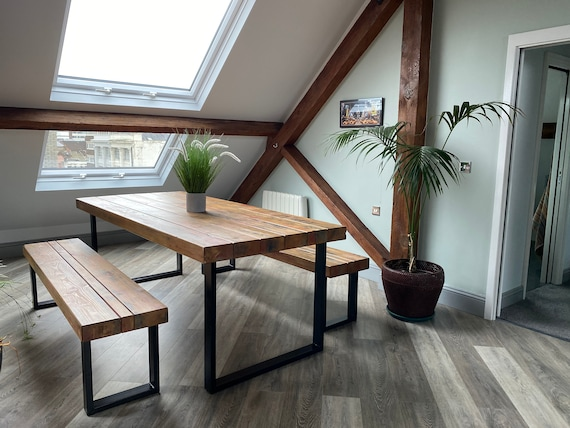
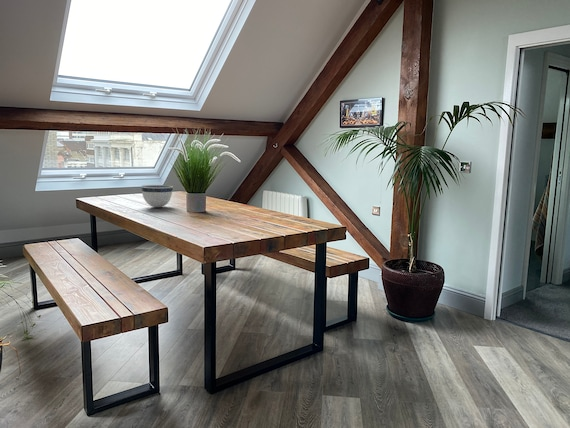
+ bowl (157, 196)
